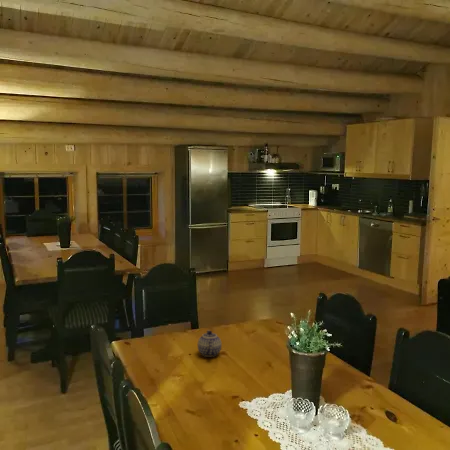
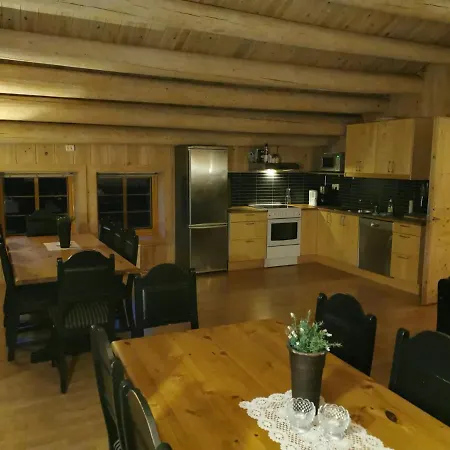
- teapot (209, 342)
